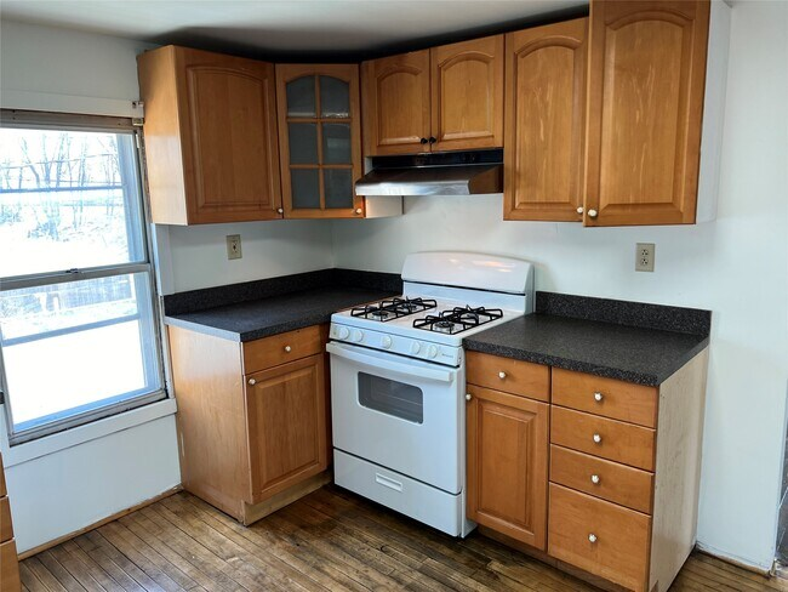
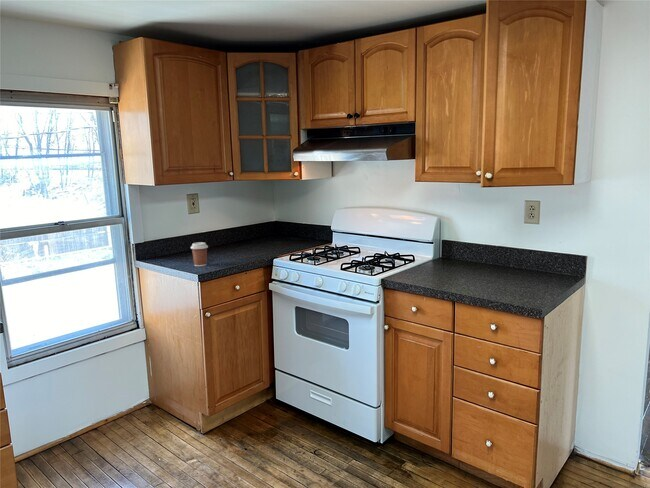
+ coffee cup (199, 254)
